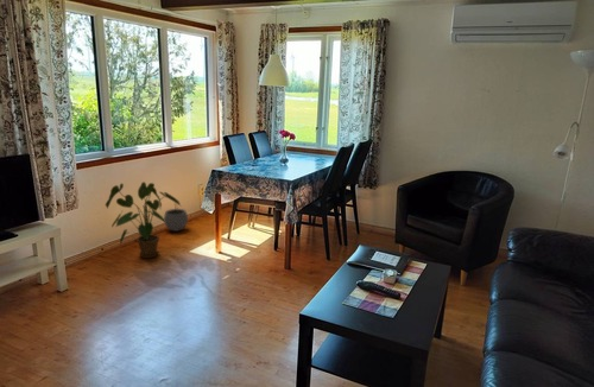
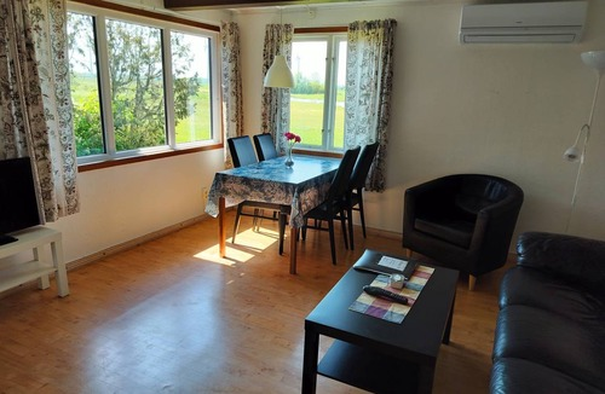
- house plant (144, 217)
- plant pot (176, 216)
